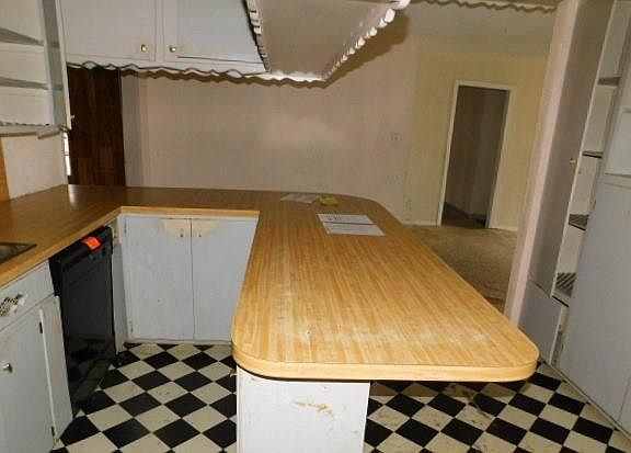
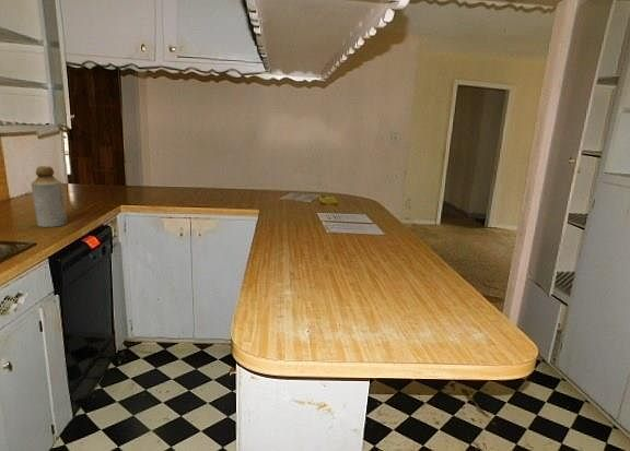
+ bottle (48, 195)
